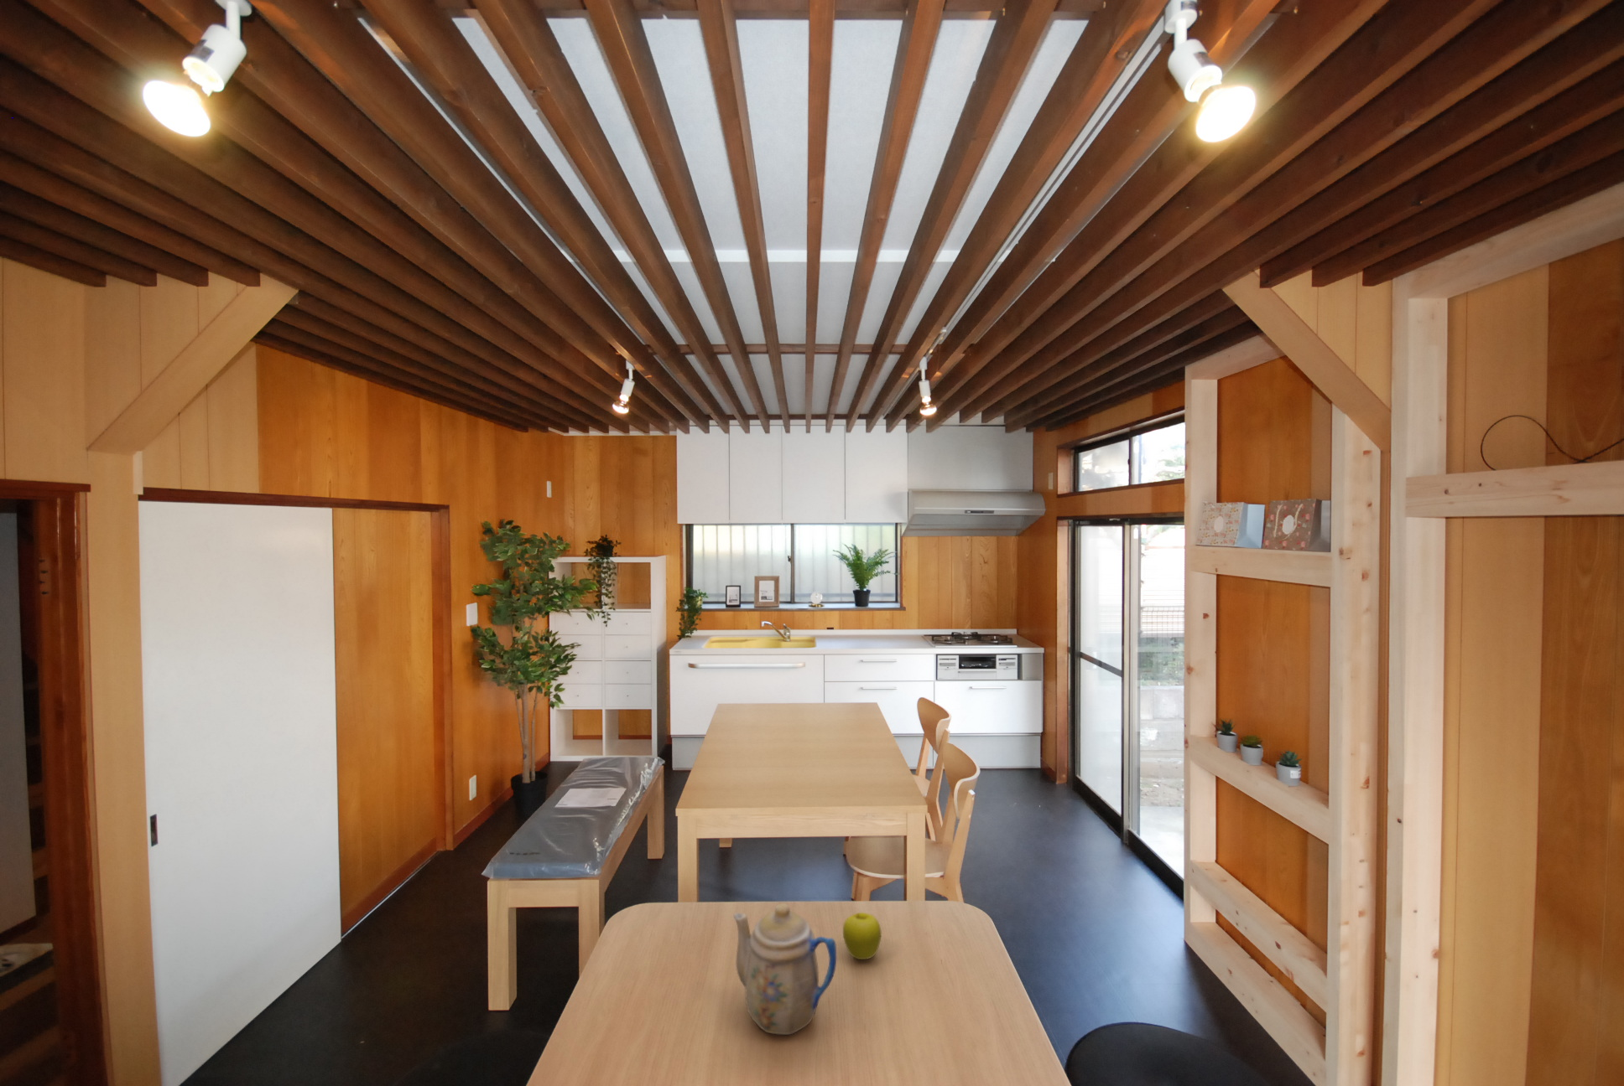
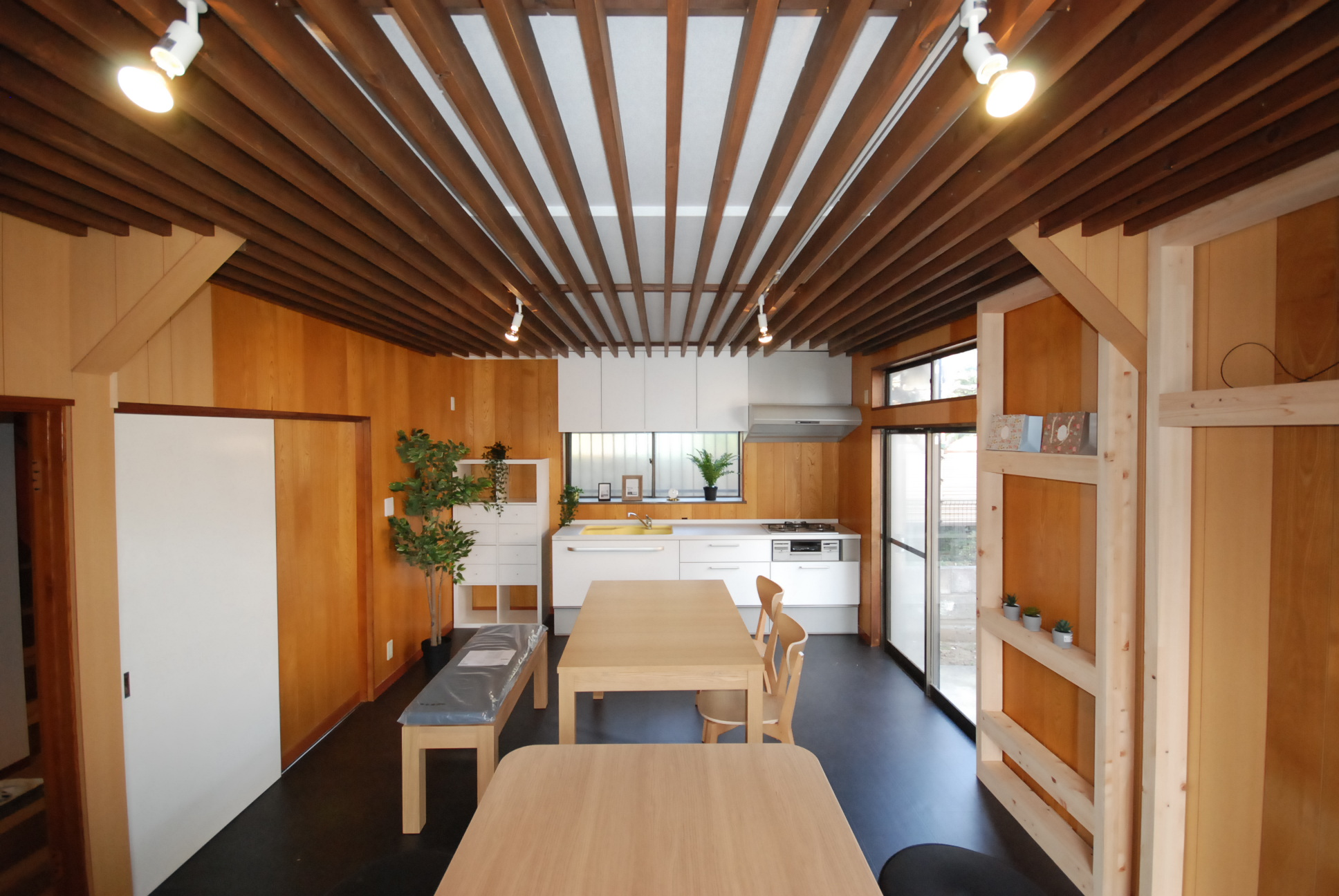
- fruit (861, 934)
- teapot (782, 960)
